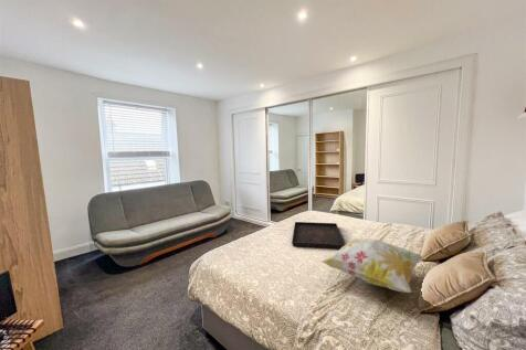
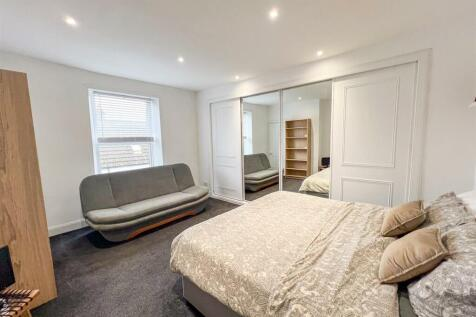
- serving tray (316, 233)
- decorative pillow (372, 259)
